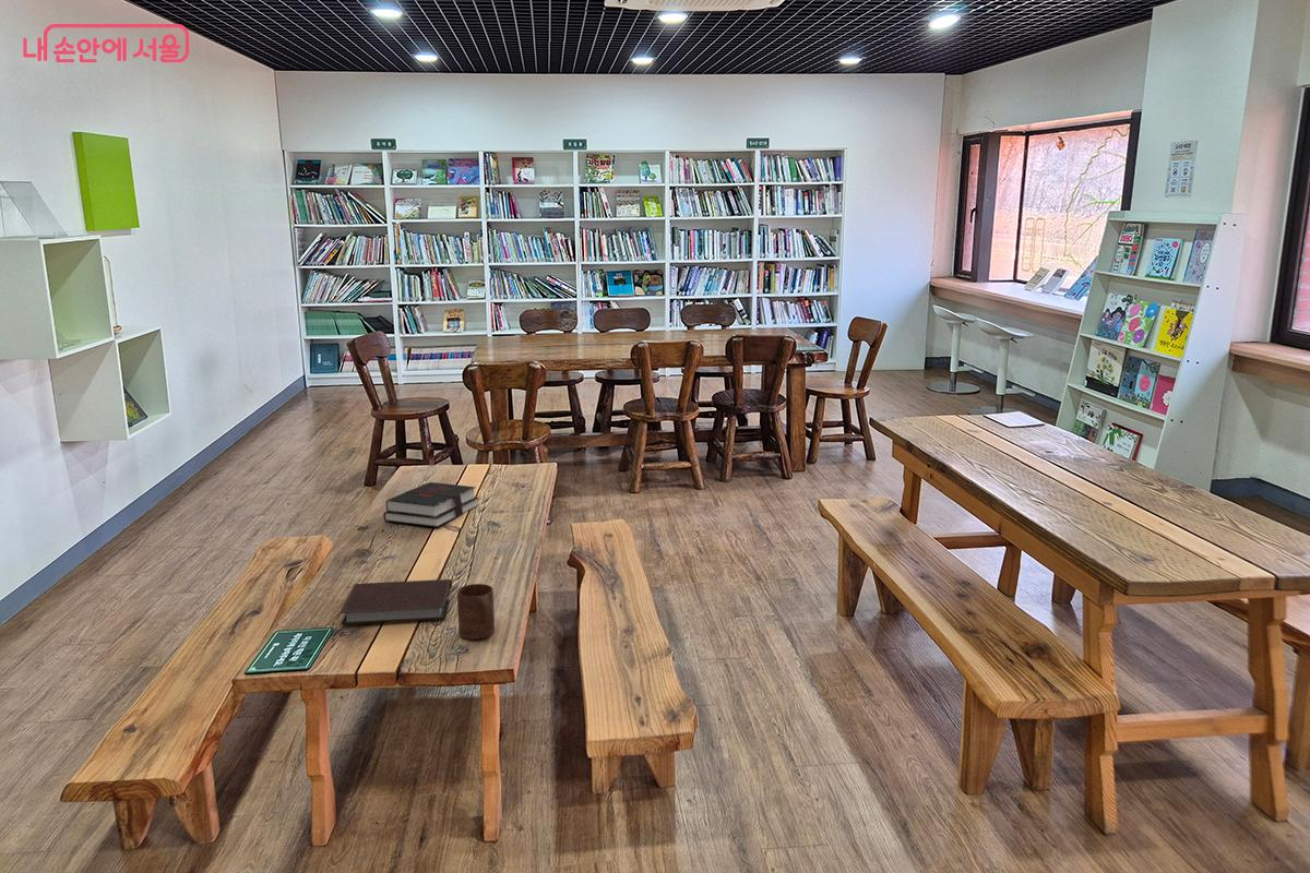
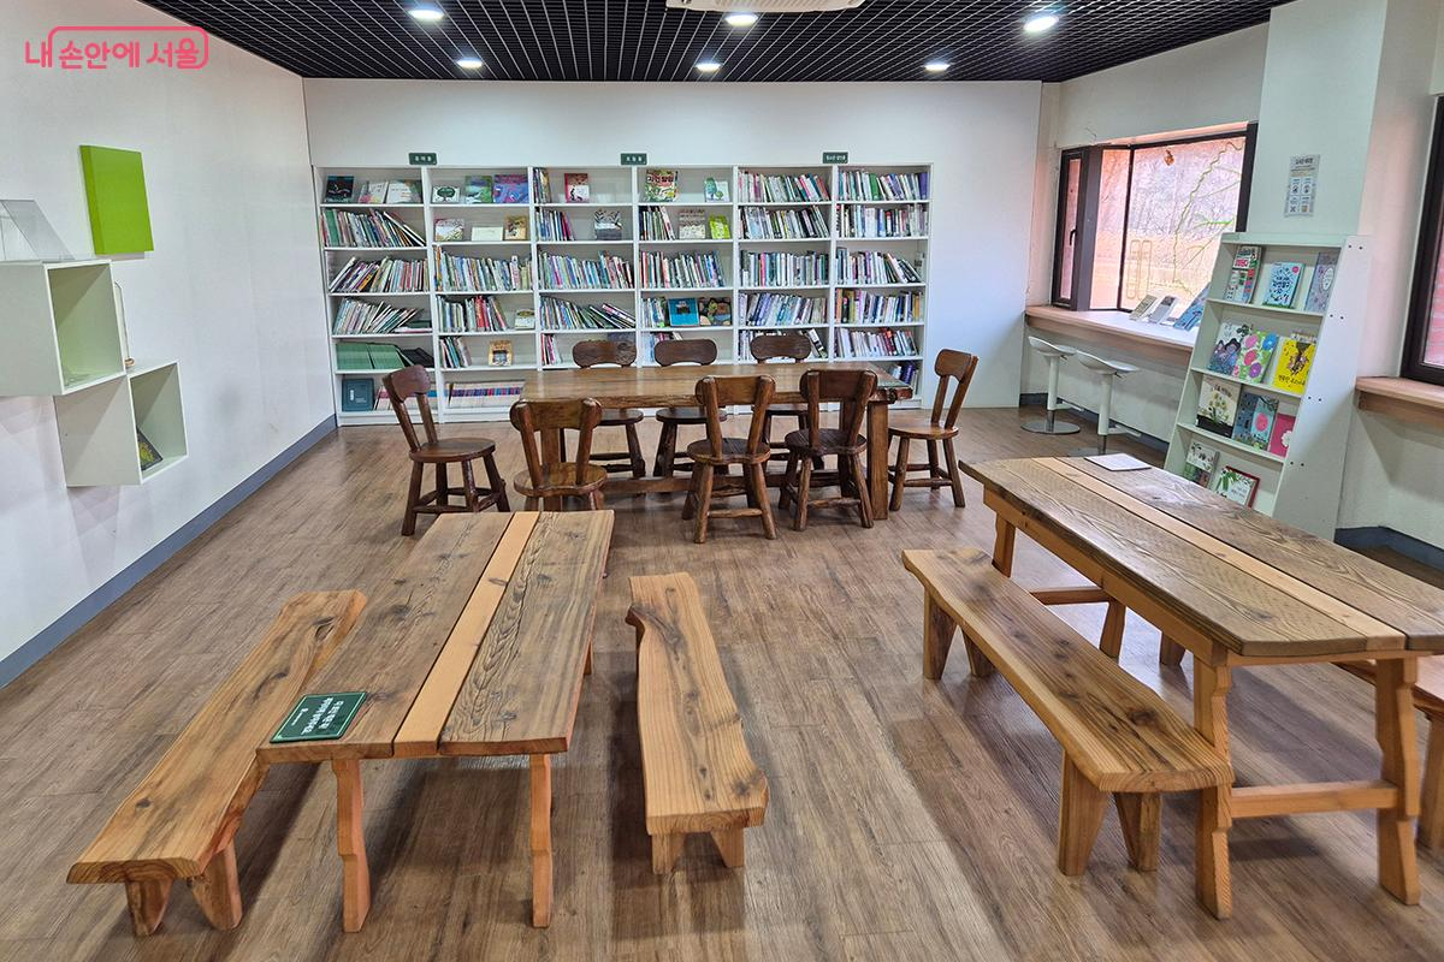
- notebook (398, 600)
- cup (479, 612)
- hardback book (431, 503)
